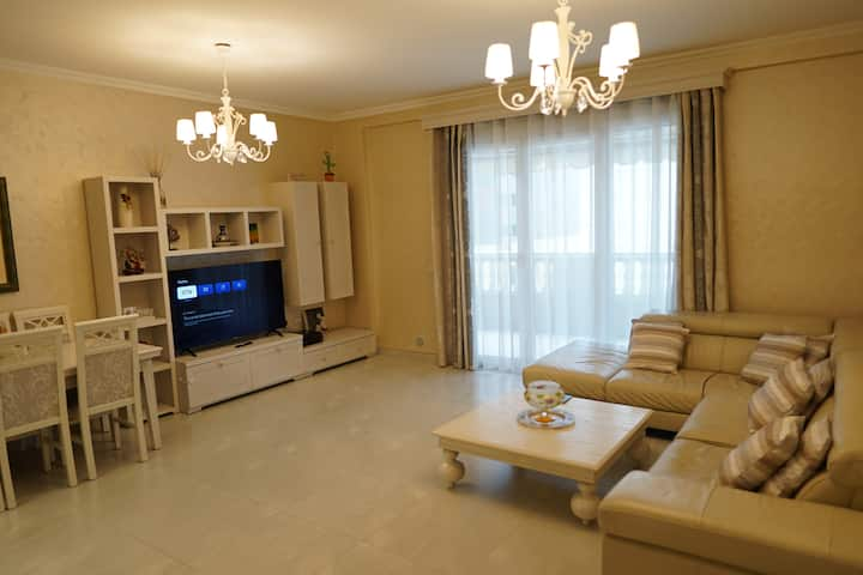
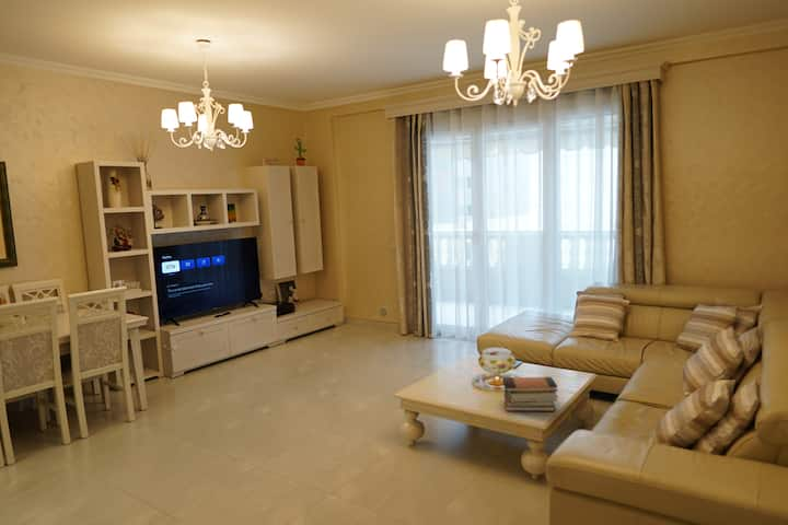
+ book stack (530, 394)
